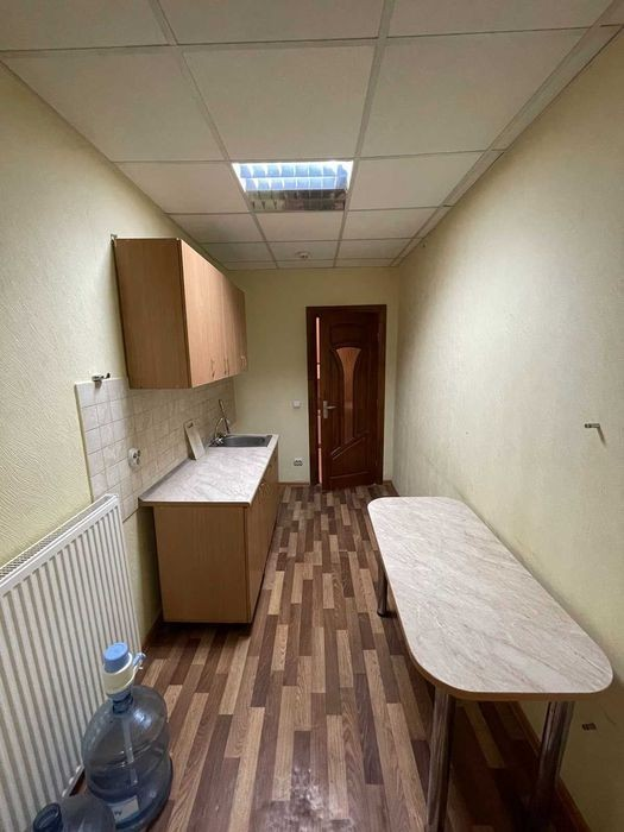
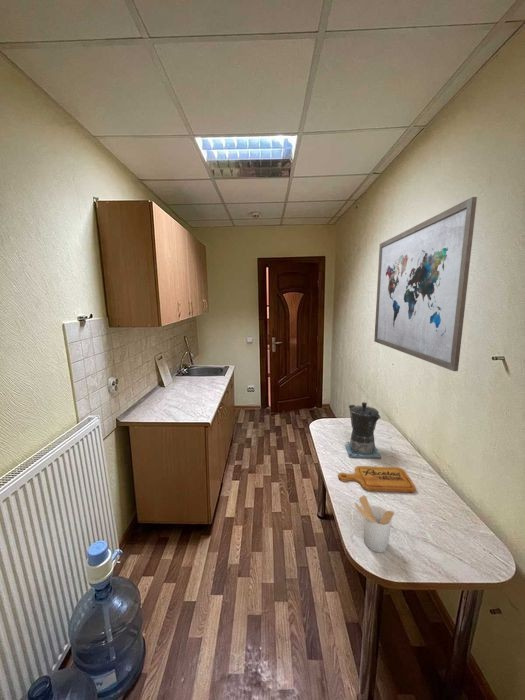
+ cutting board (373, 477)
+ coffee maker (362, 426)
+ wall art (409, 292)
+ utensil holder (371, 524)
